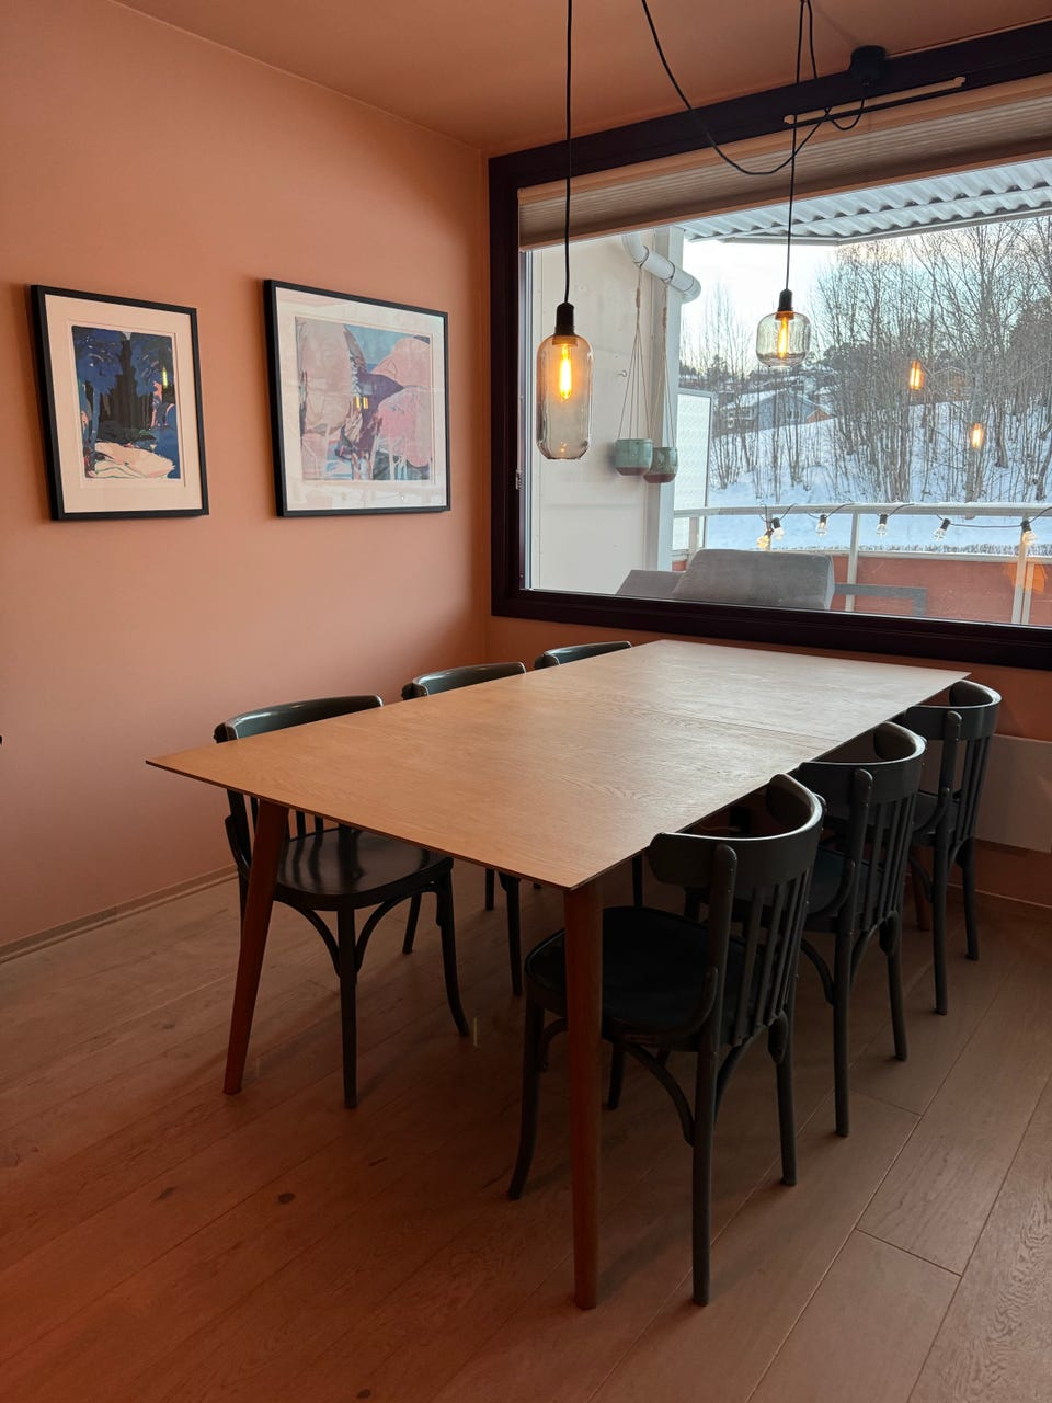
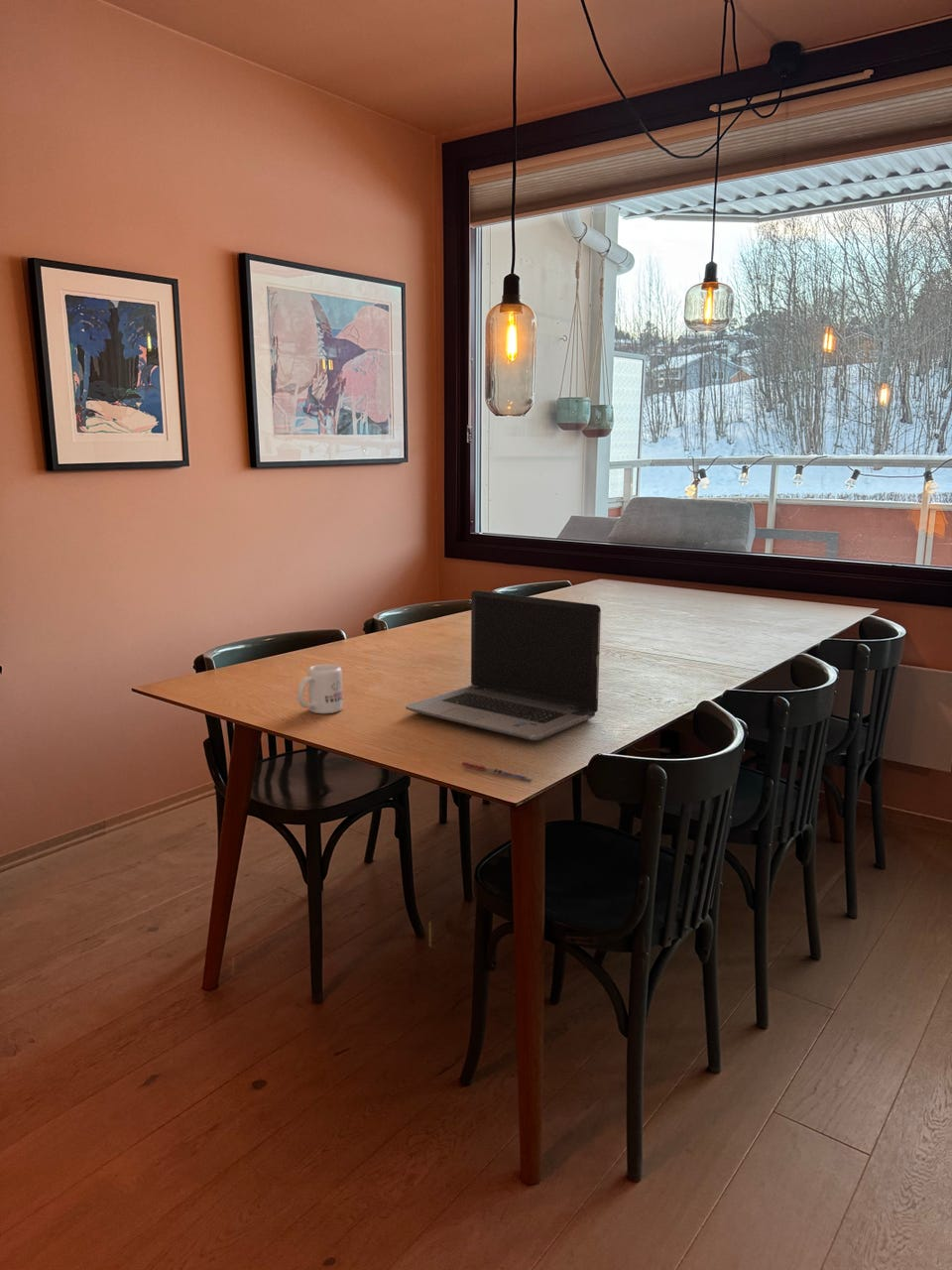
+ mug (317, 691)
+ laptop computer (501, 661)
+ pen (496, 770)
